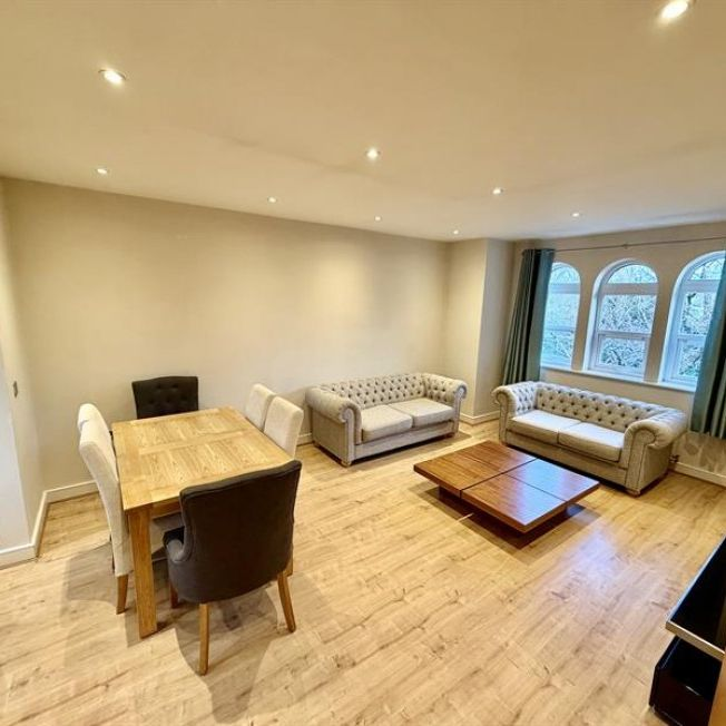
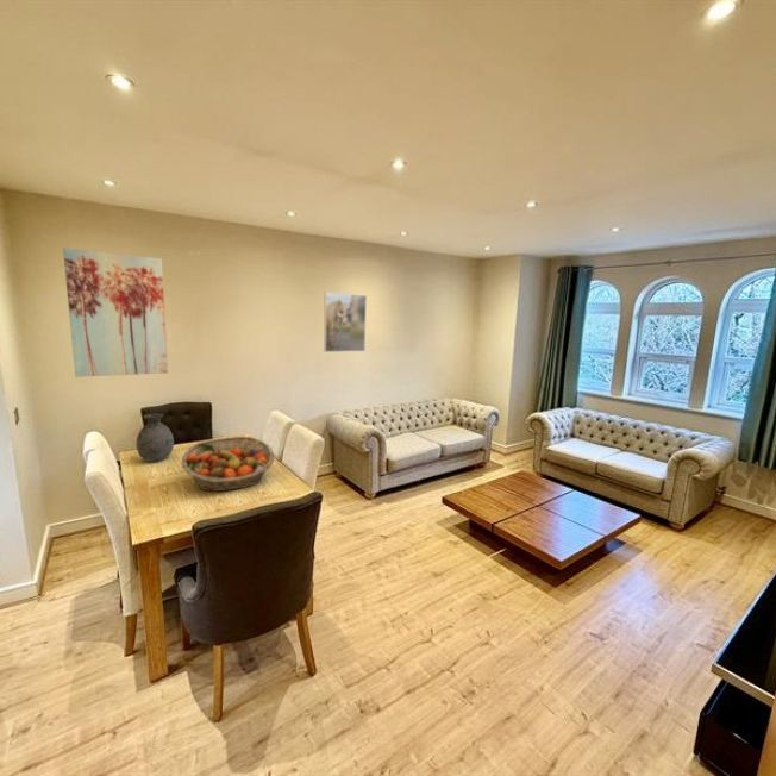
+ wall art (119, 315)
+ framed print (345, 323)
+ vase (155, 437)
+ fruit basket (230, 463)
